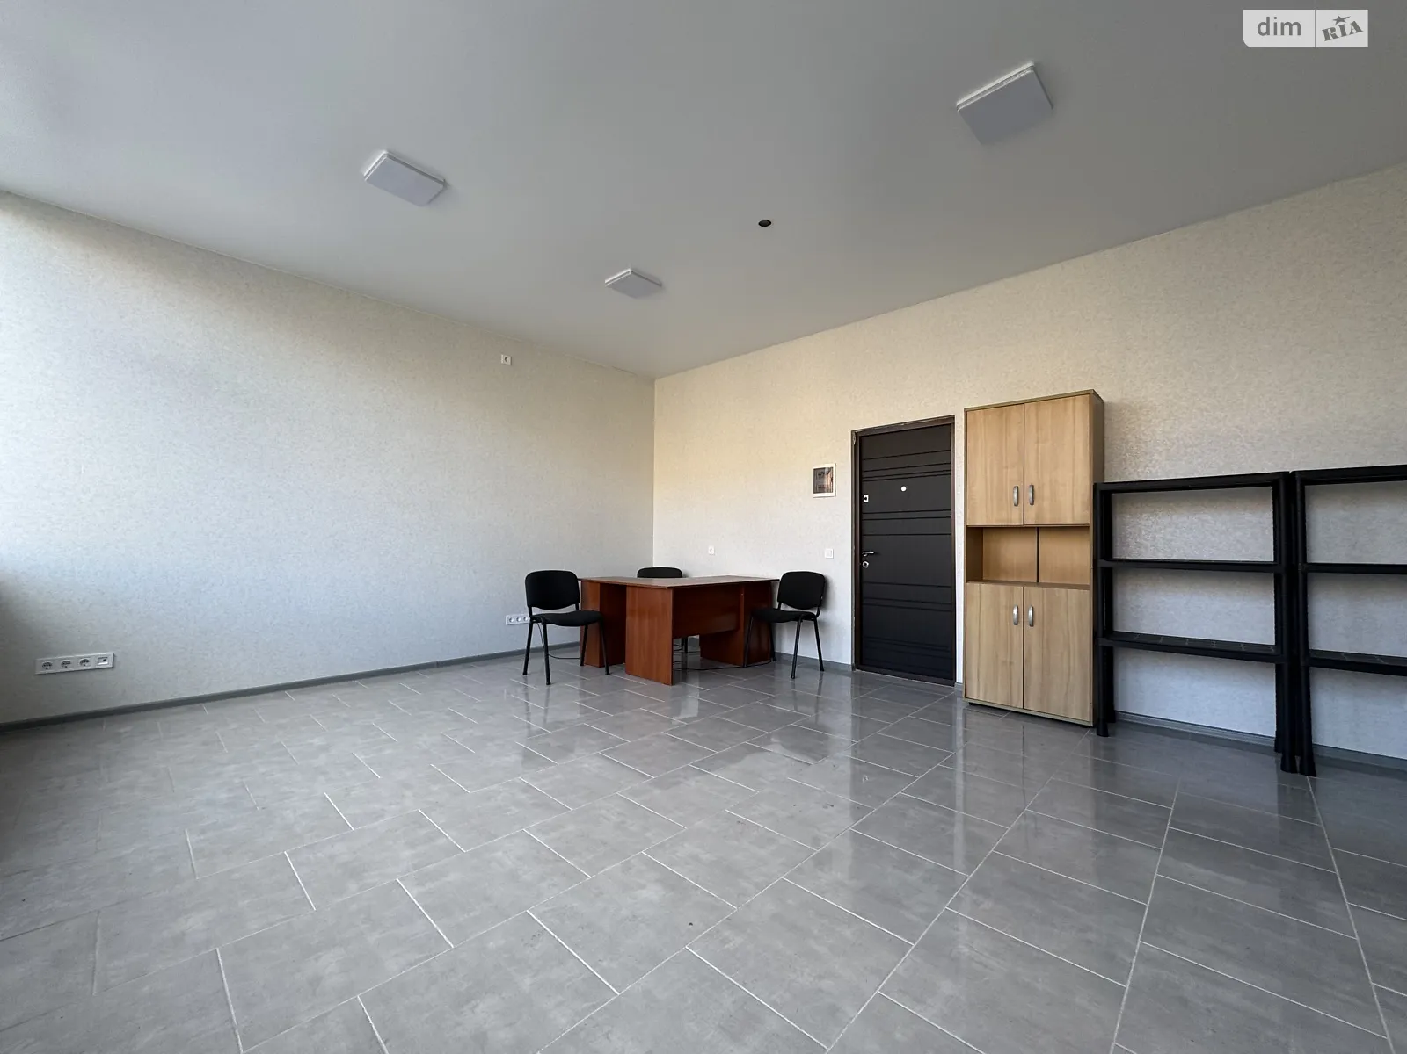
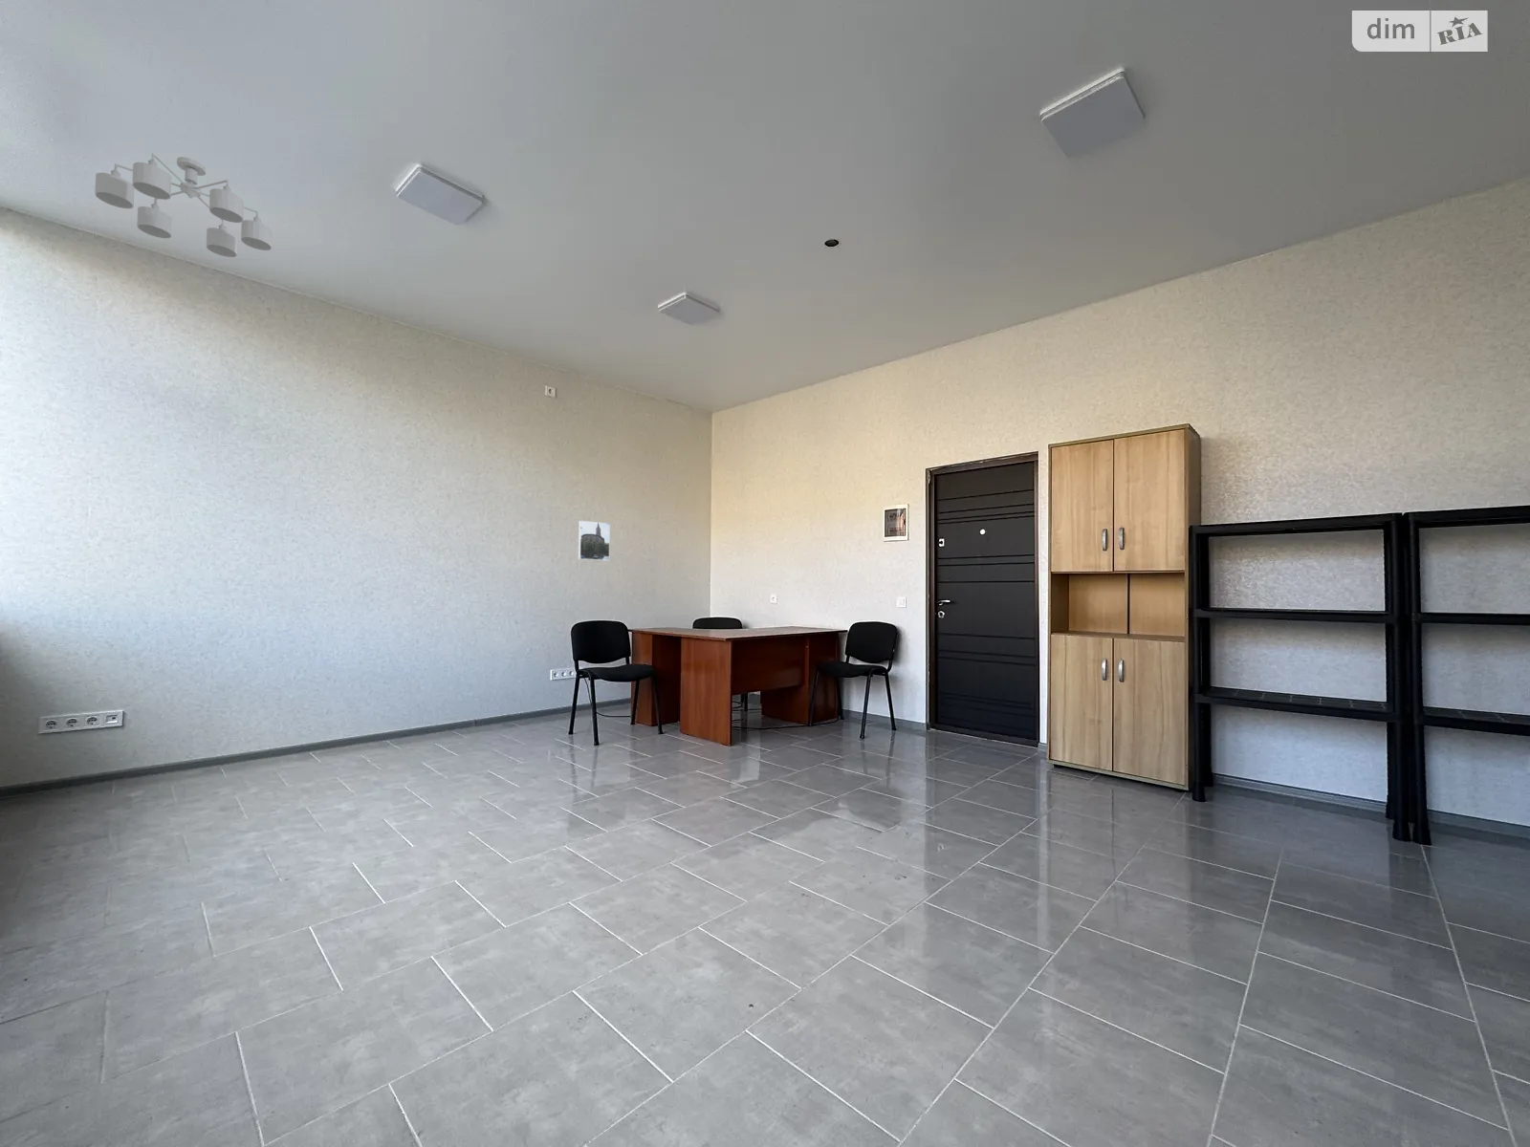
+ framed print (594, 541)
+ ceiling light fixture (190, 193)
